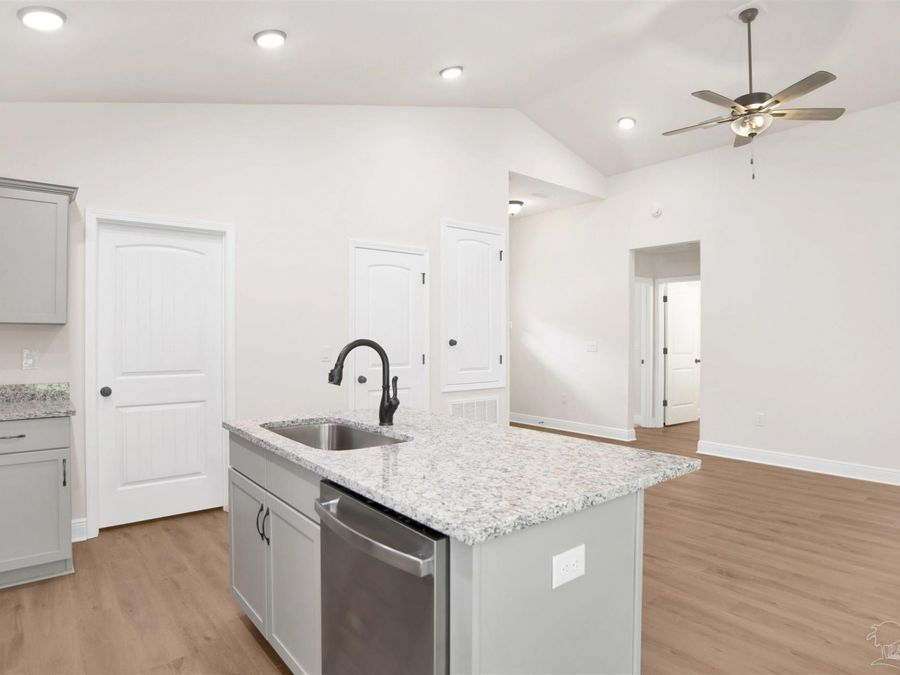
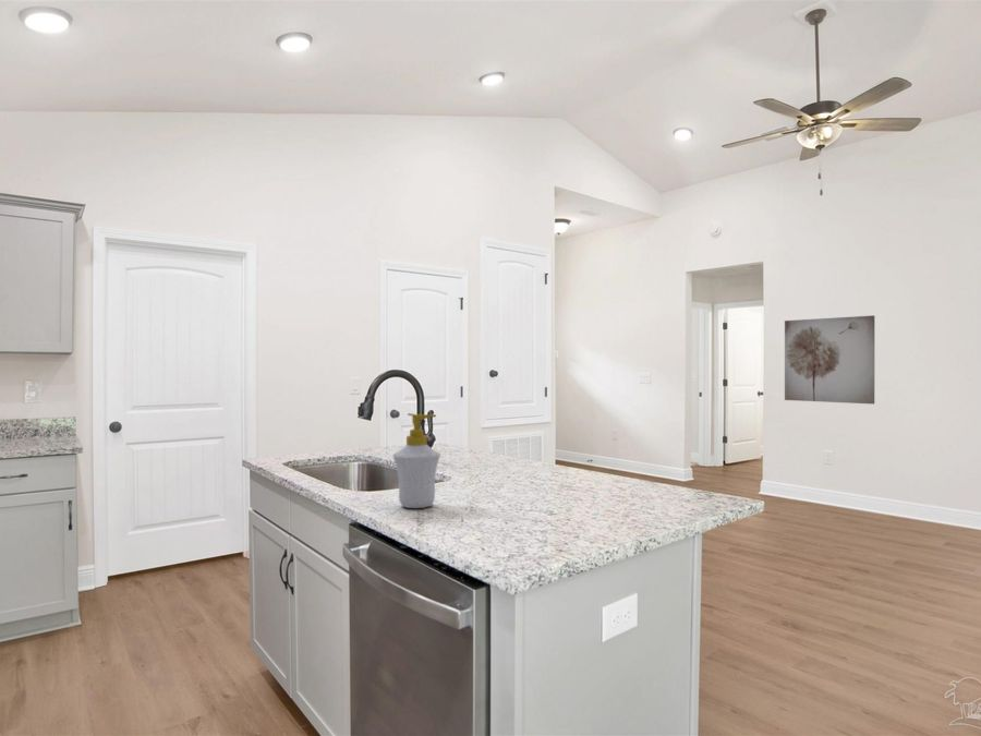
+ soap bottle (416, 459)
+ wall art (826, 360)
